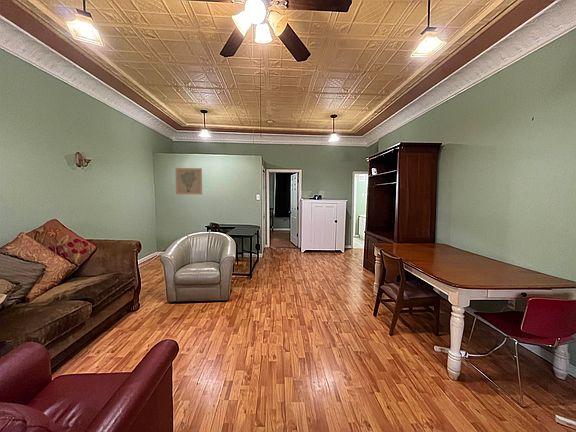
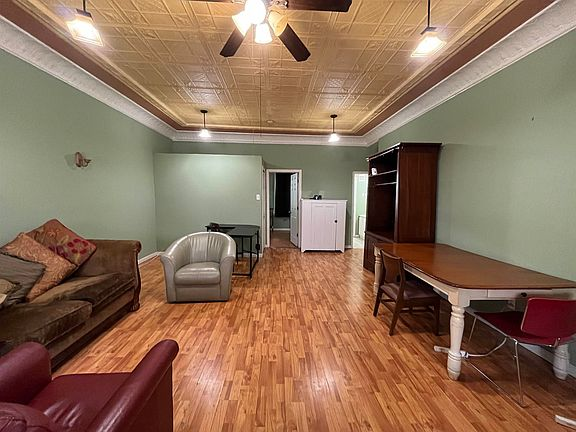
- wall art (188, 181)
